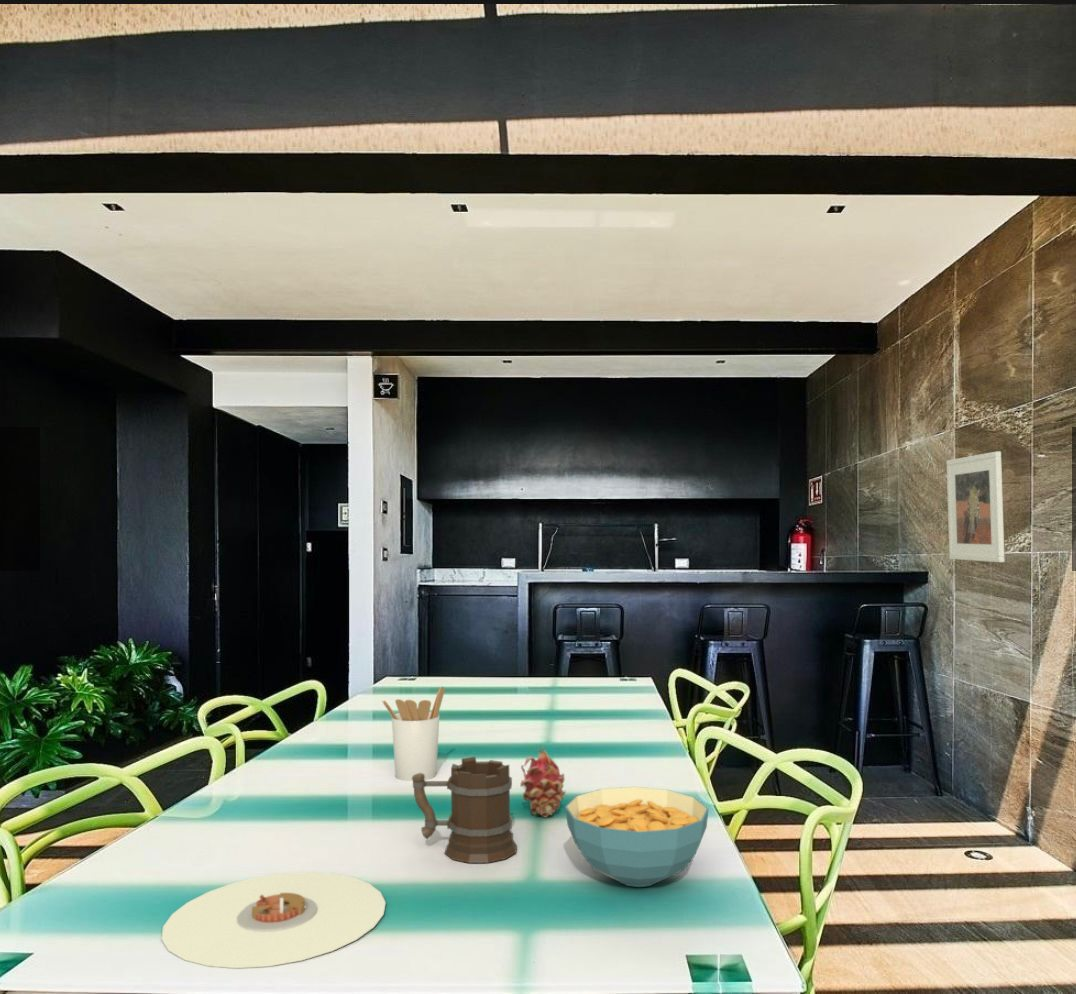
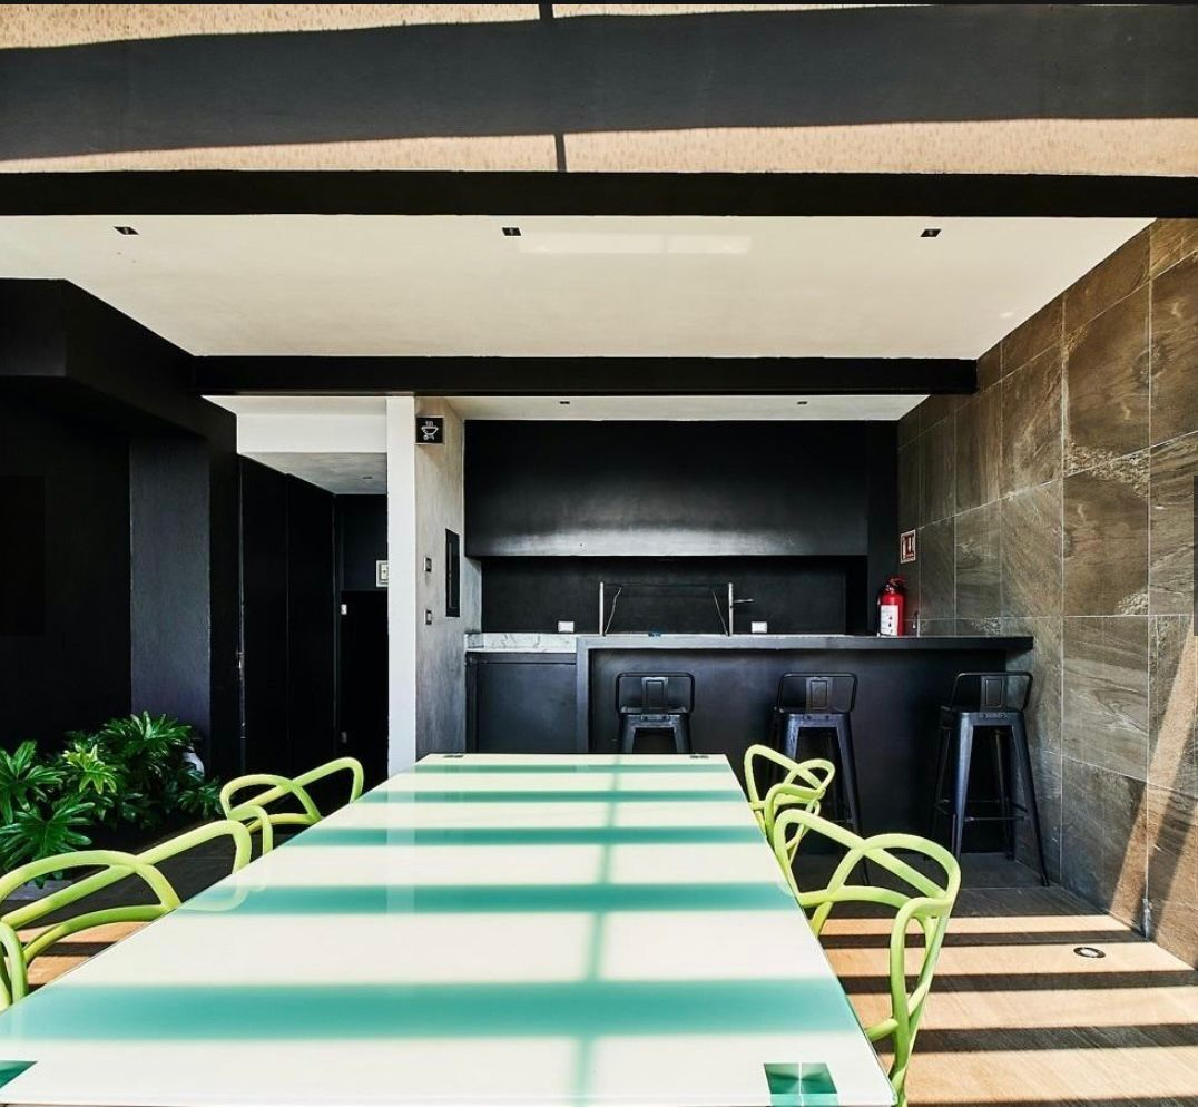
- fruit (542, 779)
- plate (277, 904)
- cereal bowl (636, 842)
- mug (464, 806)
- utensil holder (415, 734)
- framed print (973, 508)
